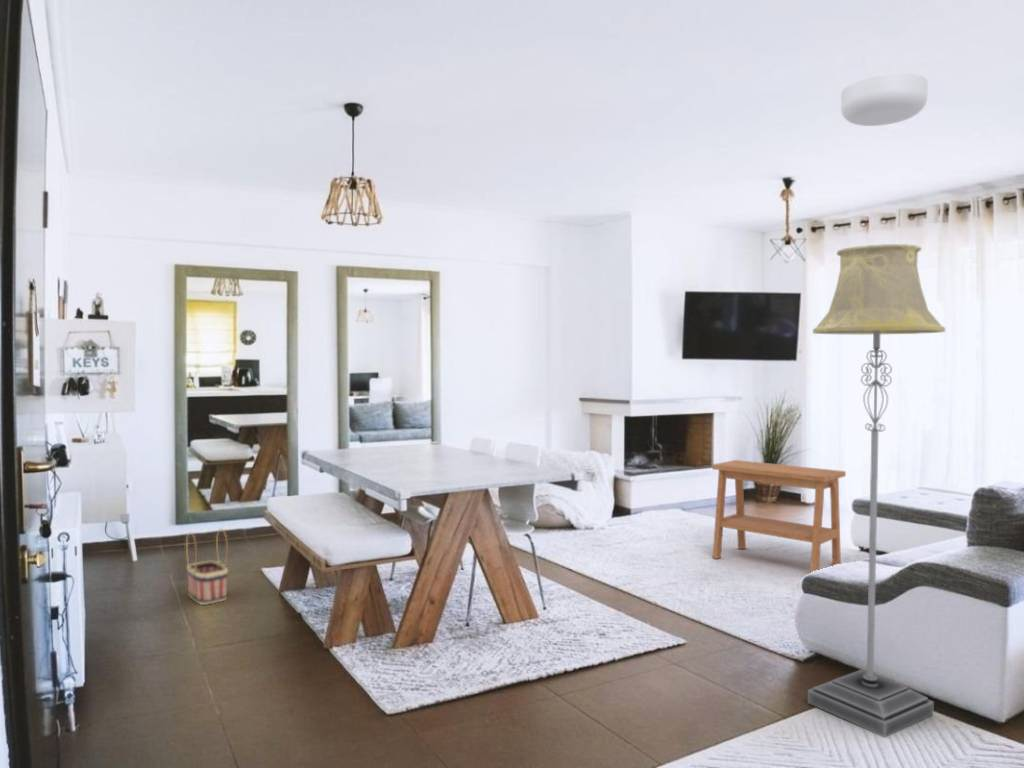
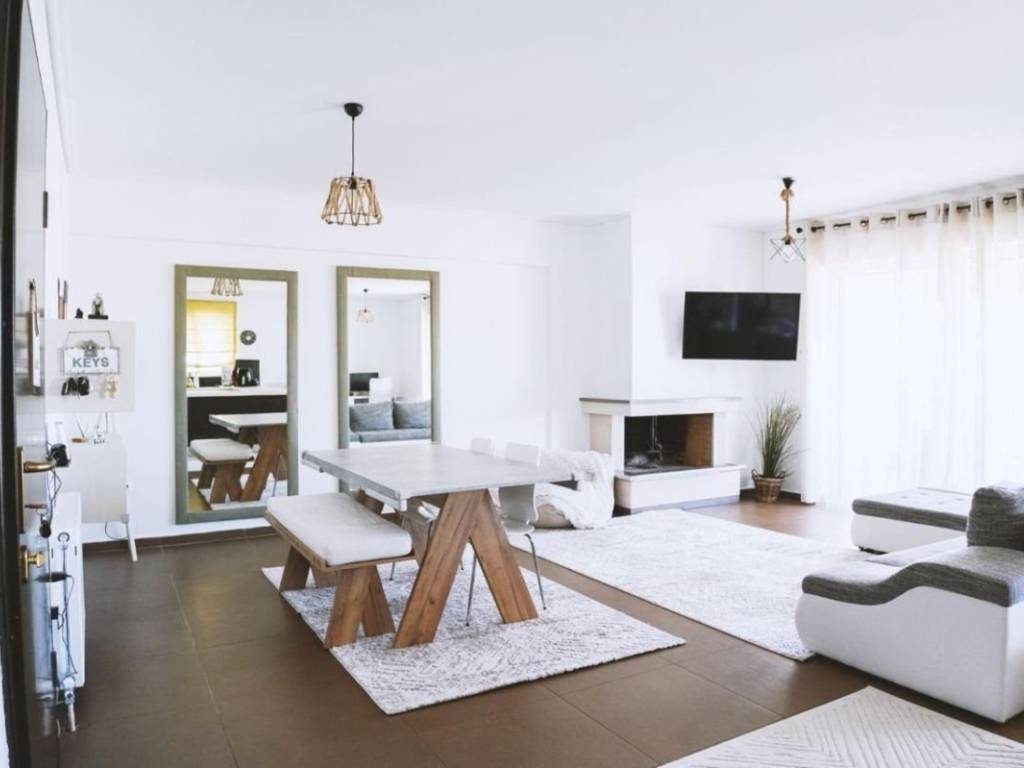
- ceiling light (883, 103)
- floor lamp (873, 481)
- basket (207, 563)
- side table (773, 519)
